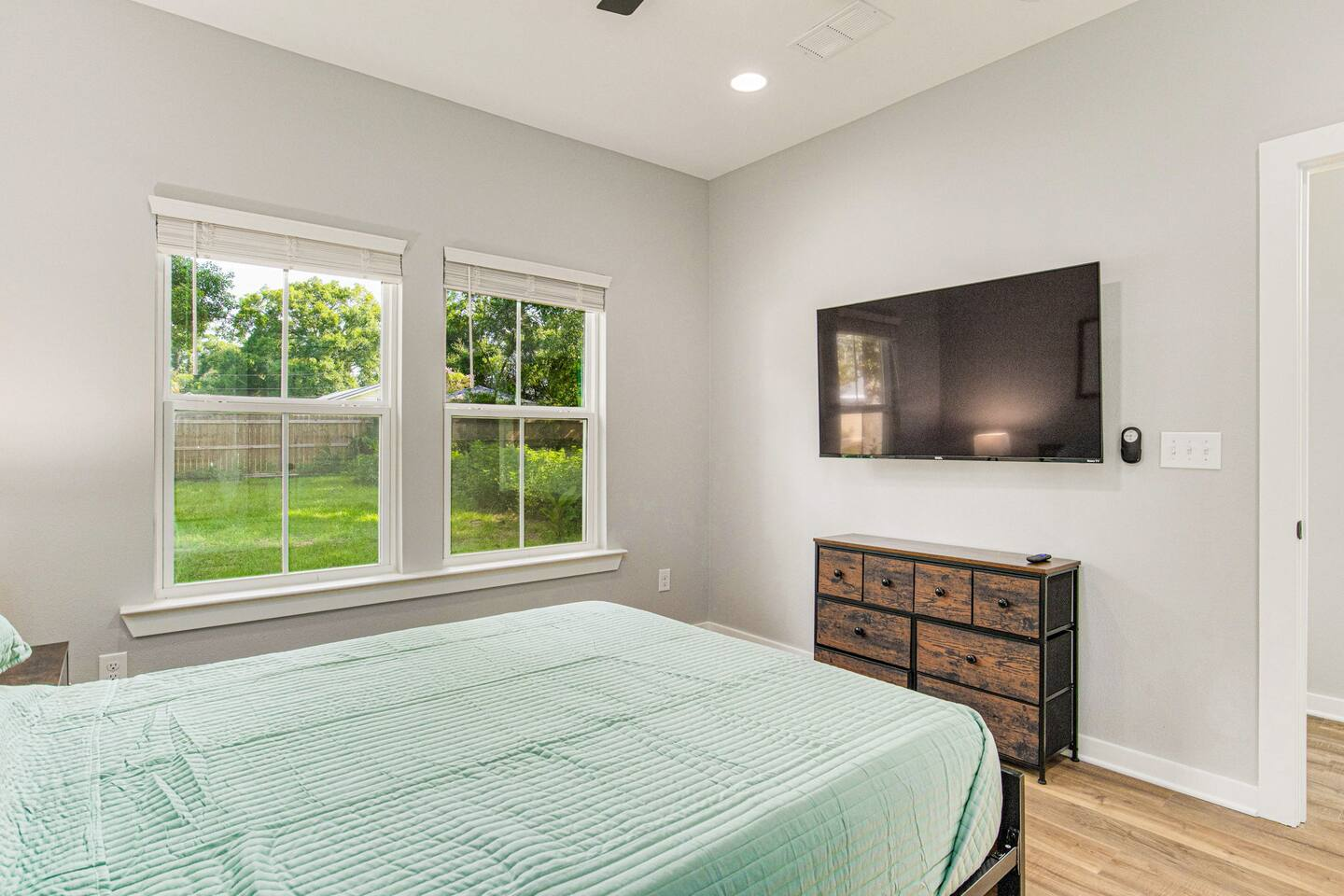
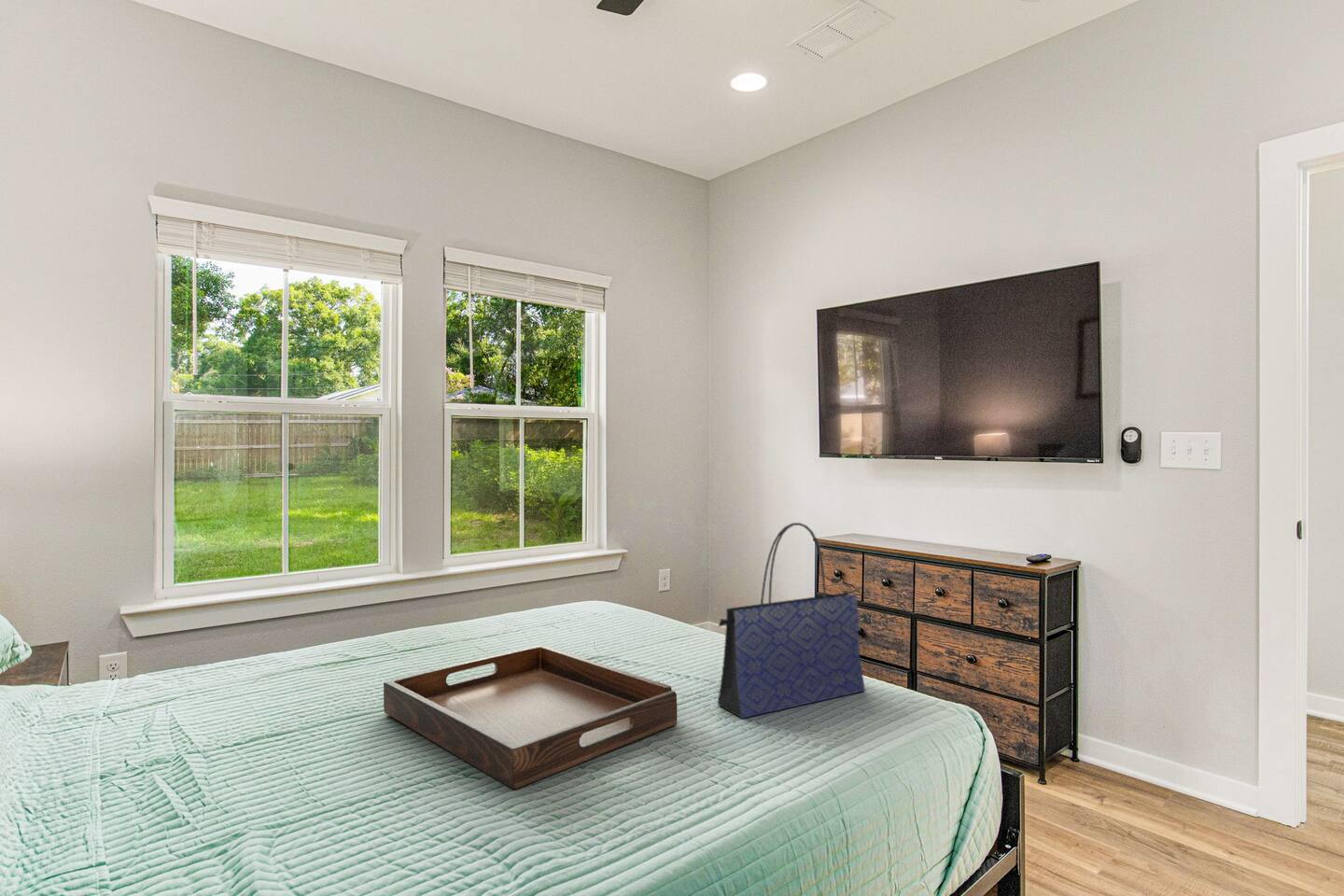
+ serving tray (530, 701)
+ tote bag (788, 610)
